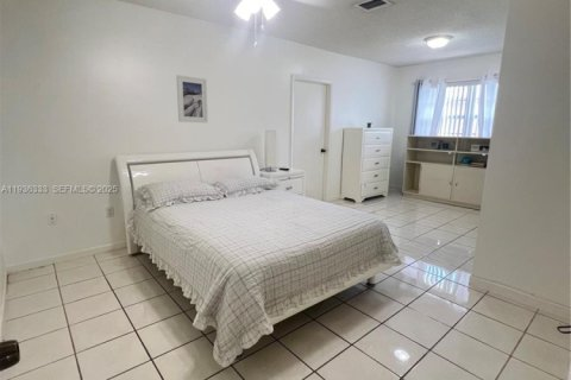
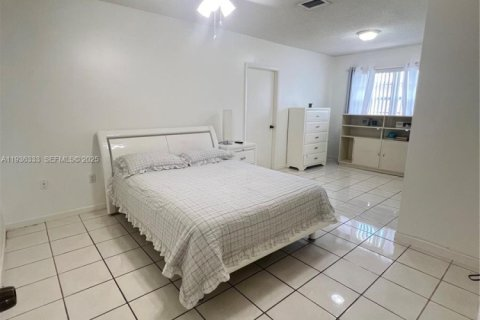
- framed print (193, 100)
